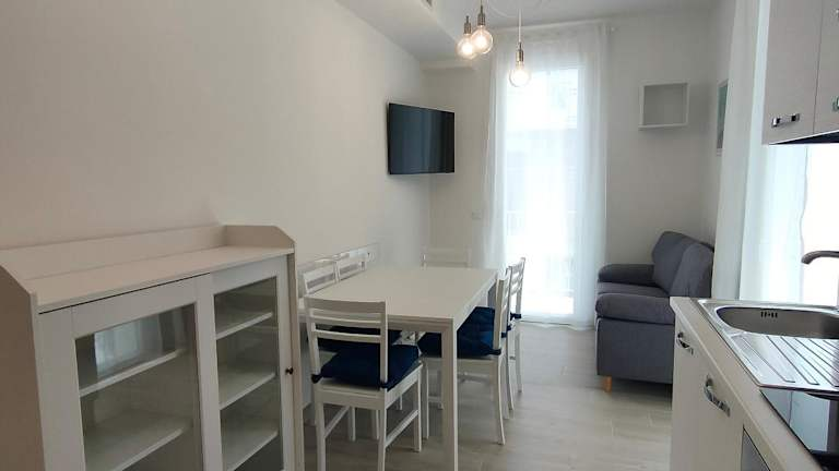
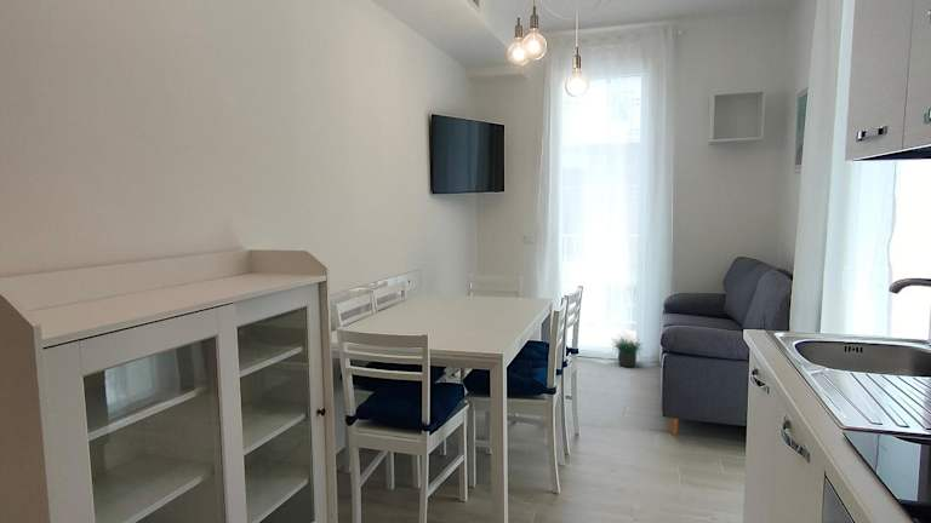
+ potted plant (627, 346)
